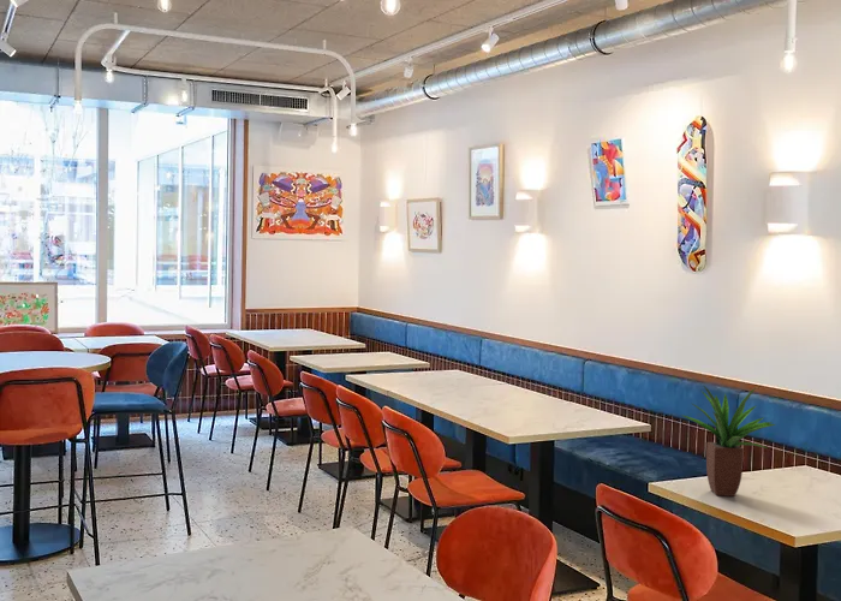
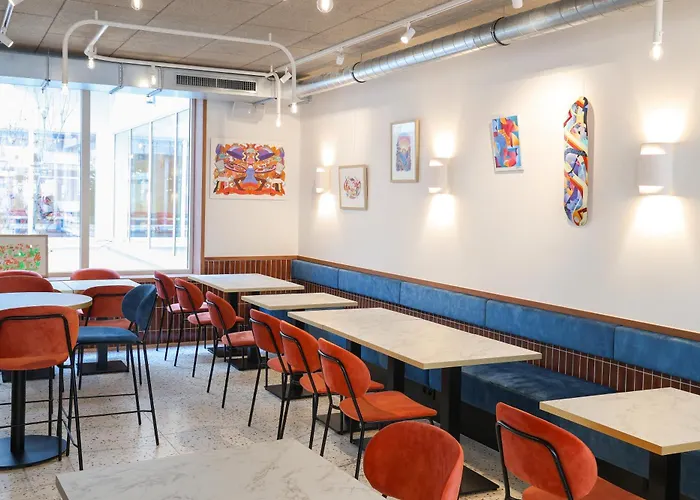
- potted plant (733, 440)
